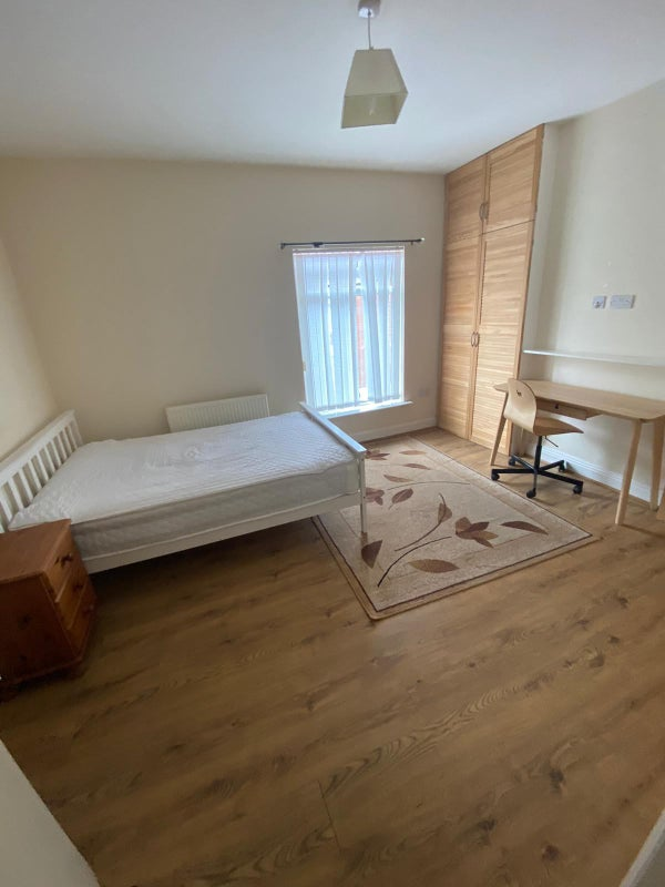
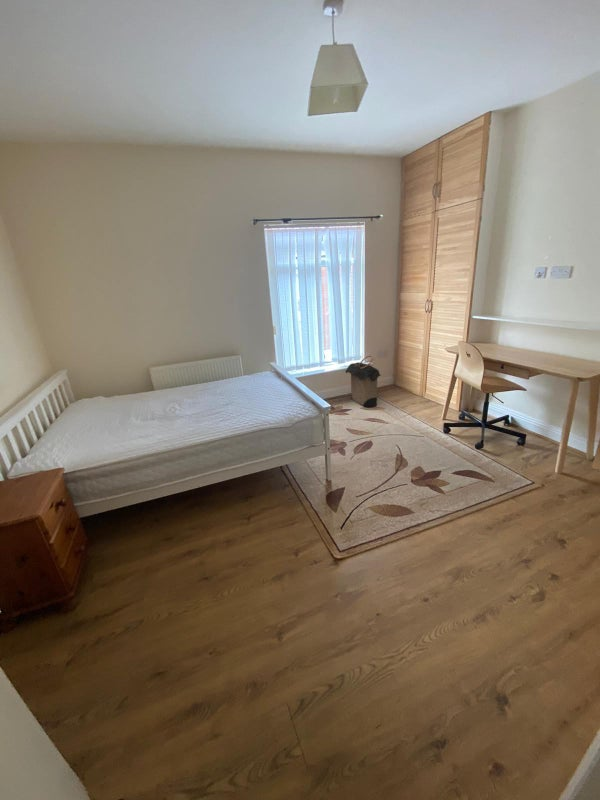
+ laundry hamper (362, 378)
